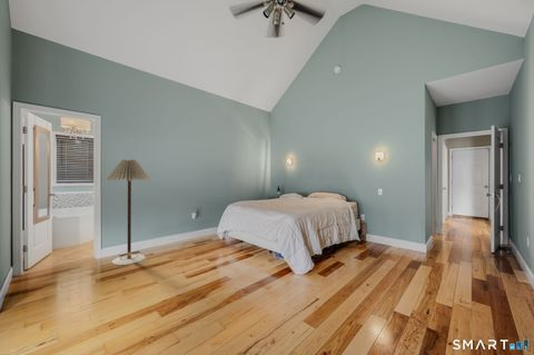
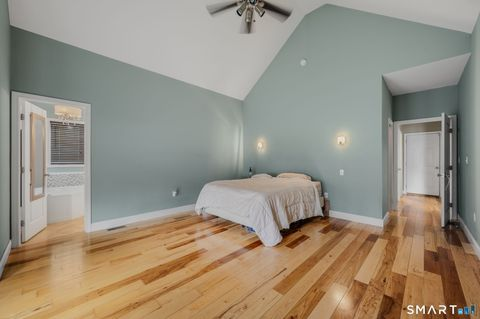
- floor lamp (129, 209)
